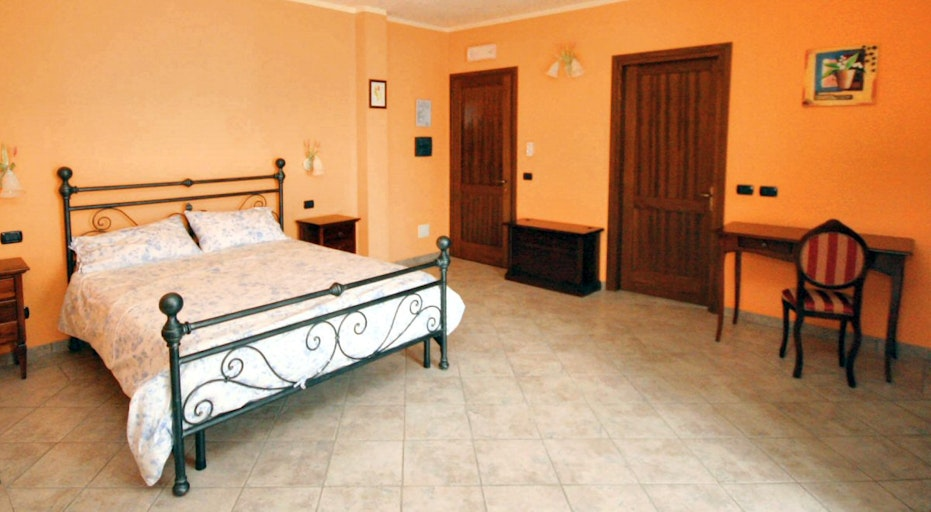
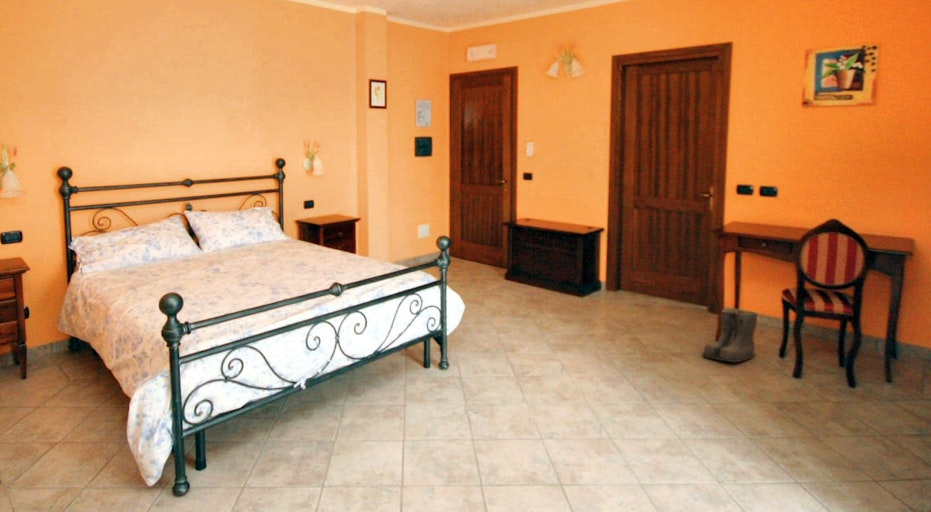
+ boots (730, 333)
